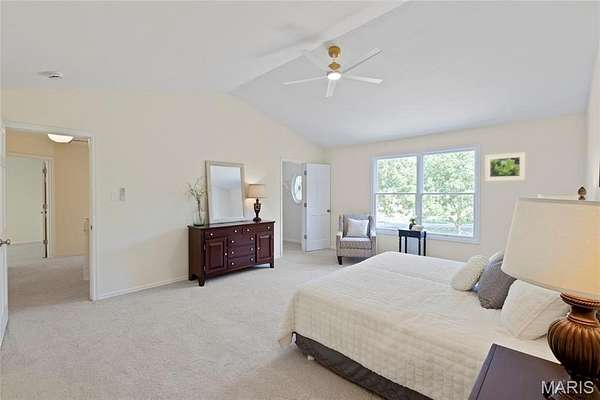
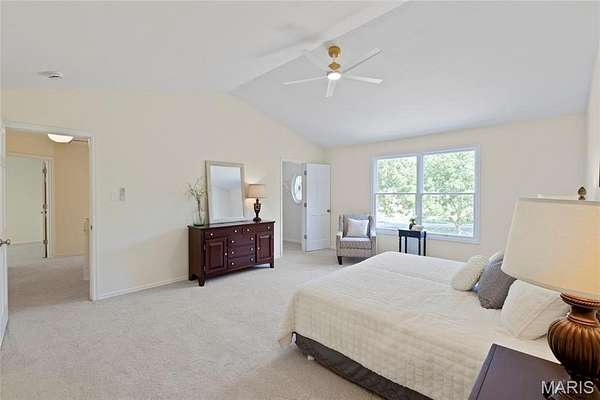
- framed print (504, 167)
